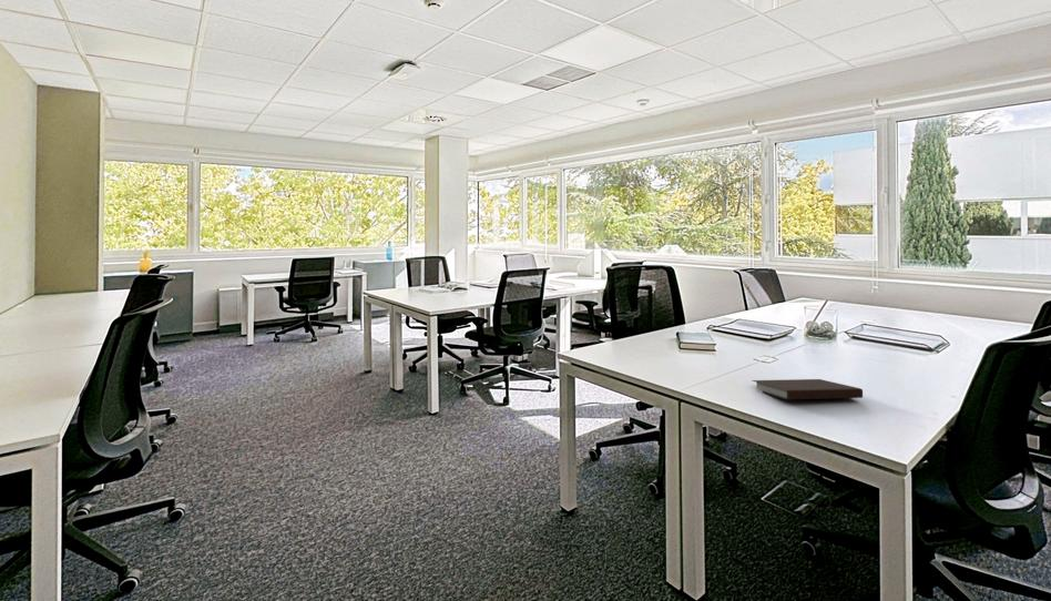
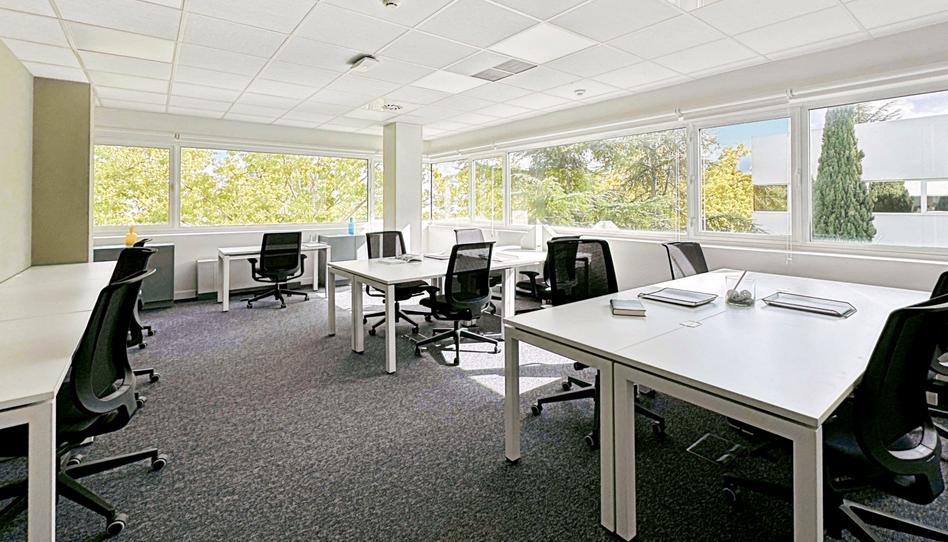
- notebook (804, 388)
